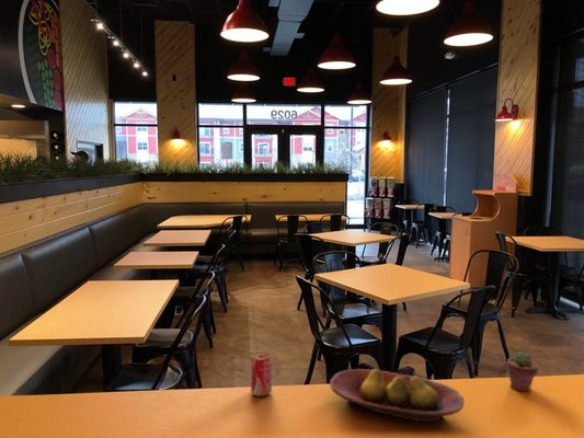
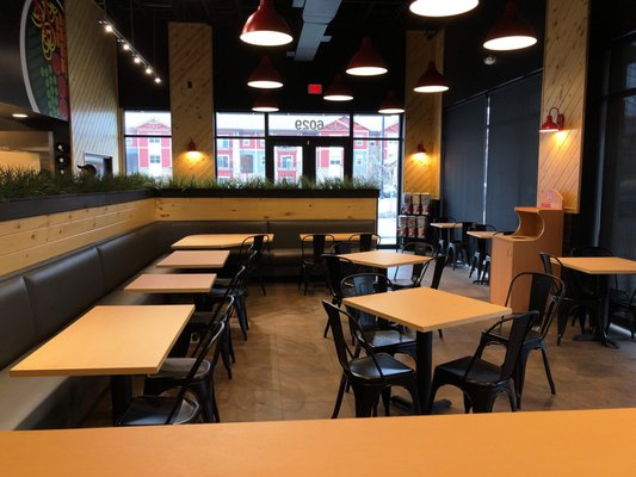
- potted succulent (522, 370)
- fruit bowl (393, 391)
- beverage can (261, 373)
